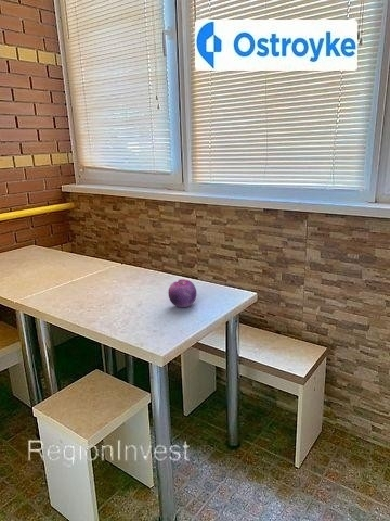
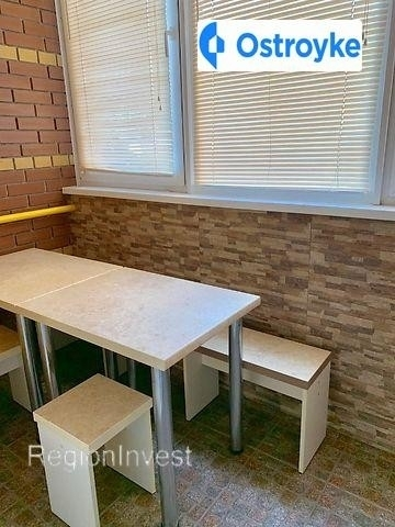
- fruit (182, 292)
